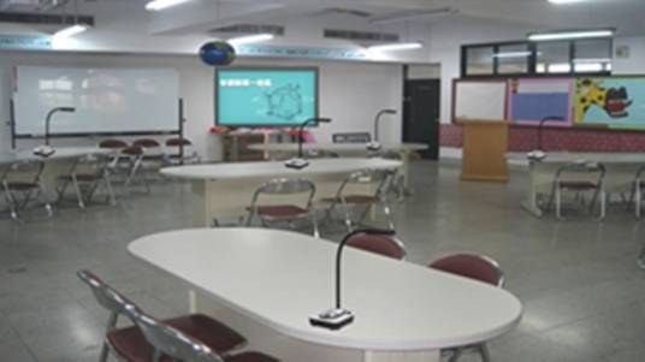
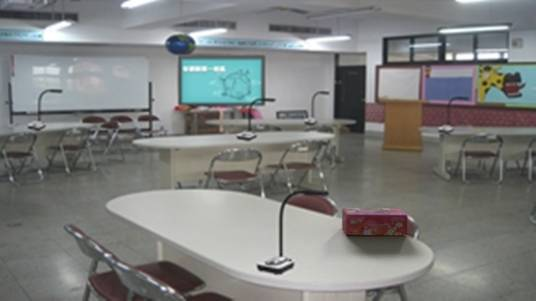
+ tissue box (373, 221)
